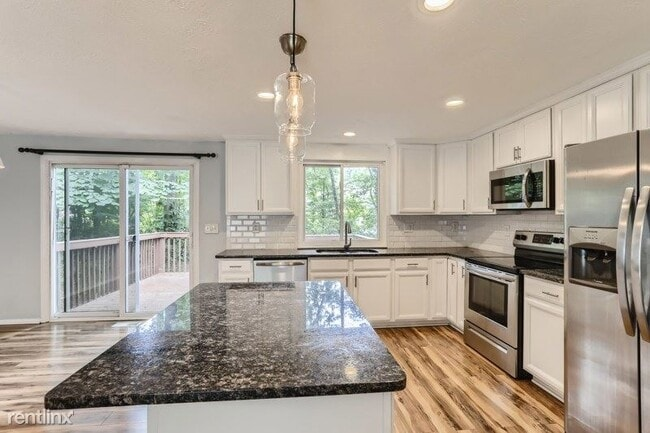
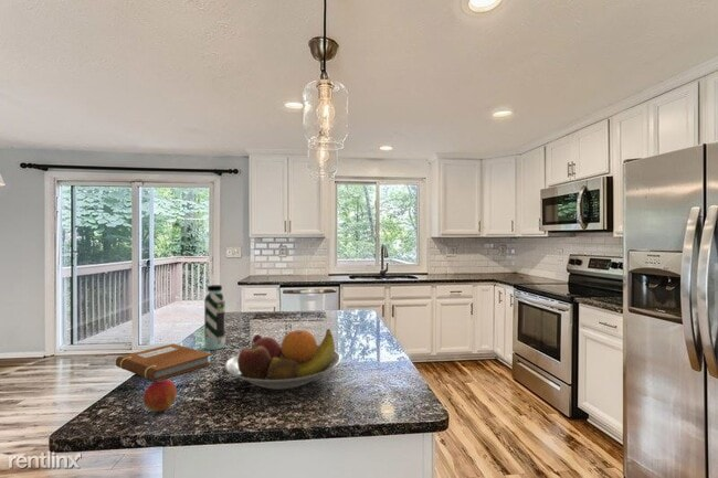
+ notebook (162, 360)
+ peach (160, 394)
+ fruit bowl (284, 354)
+ water bottle (214, 316)
